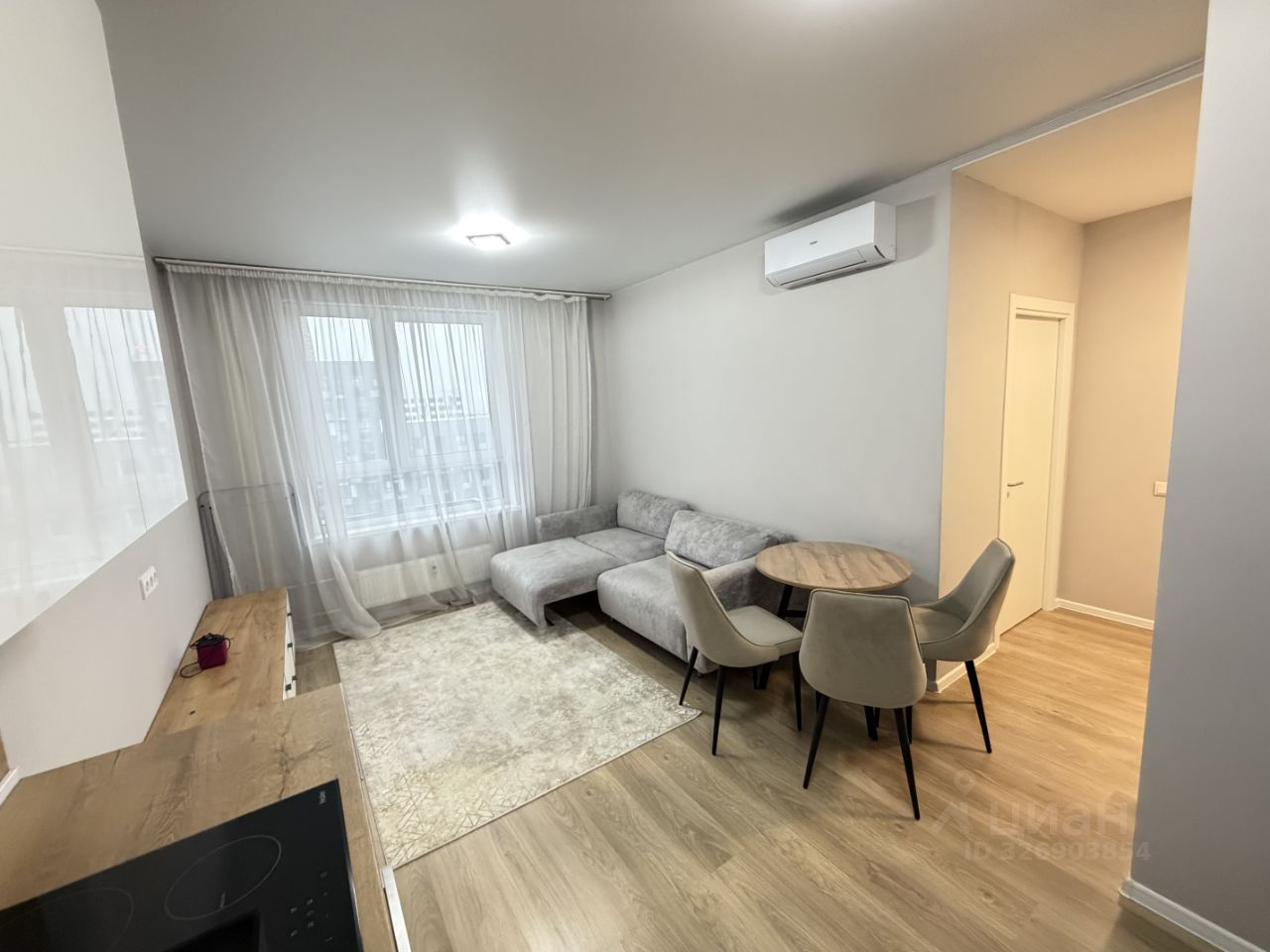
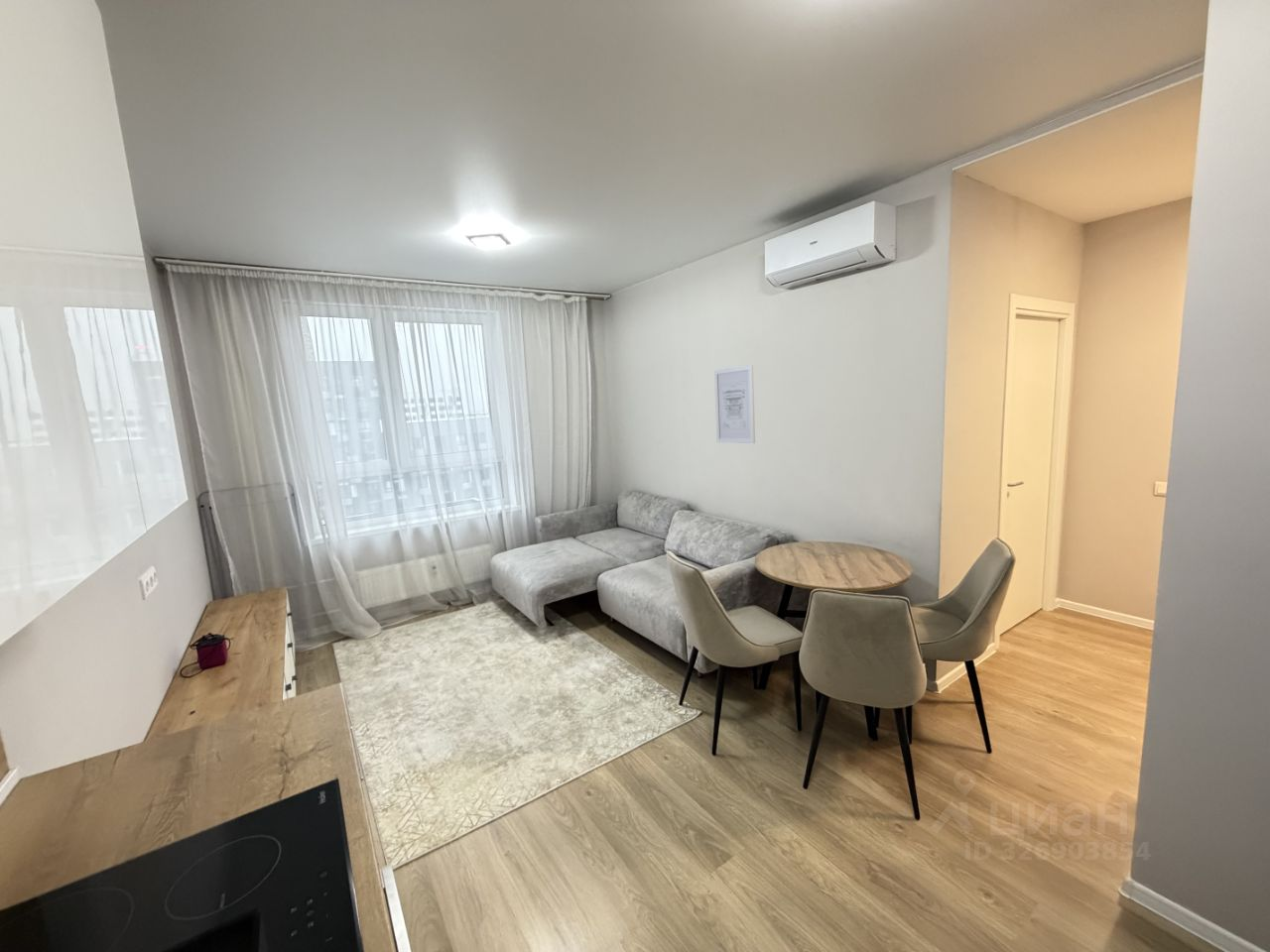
+ wall art (733, 406)
